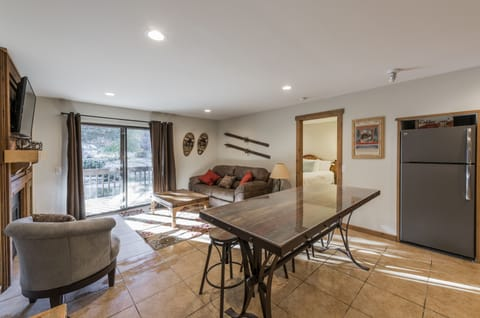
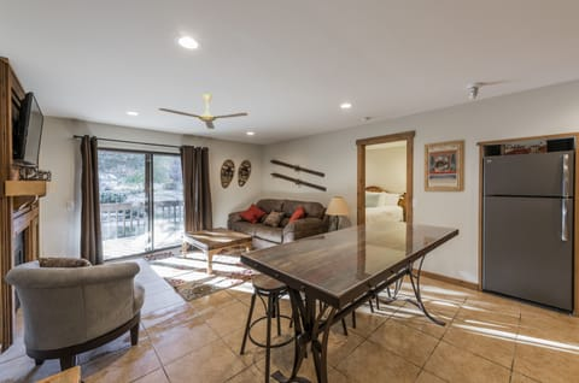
+ ceiling fan (205, 112)
